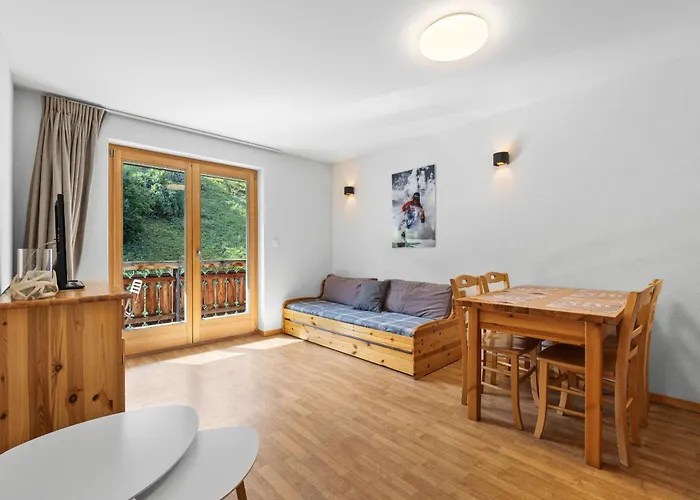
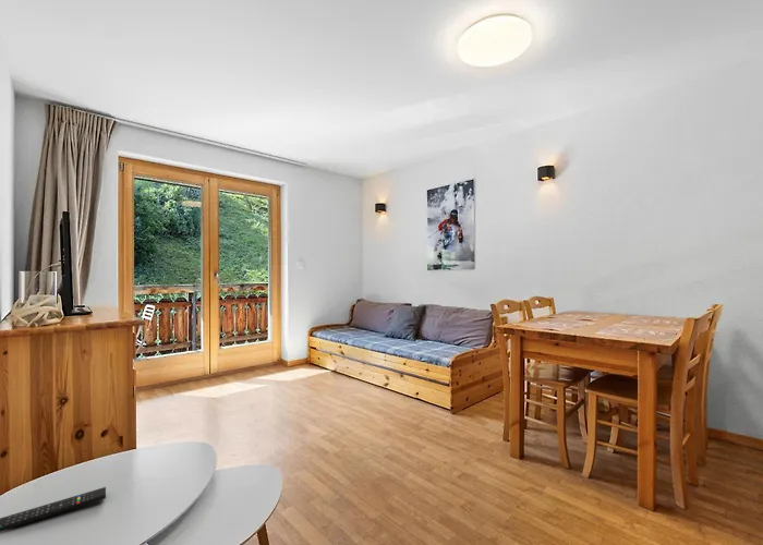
+ remote control (48, 510)
